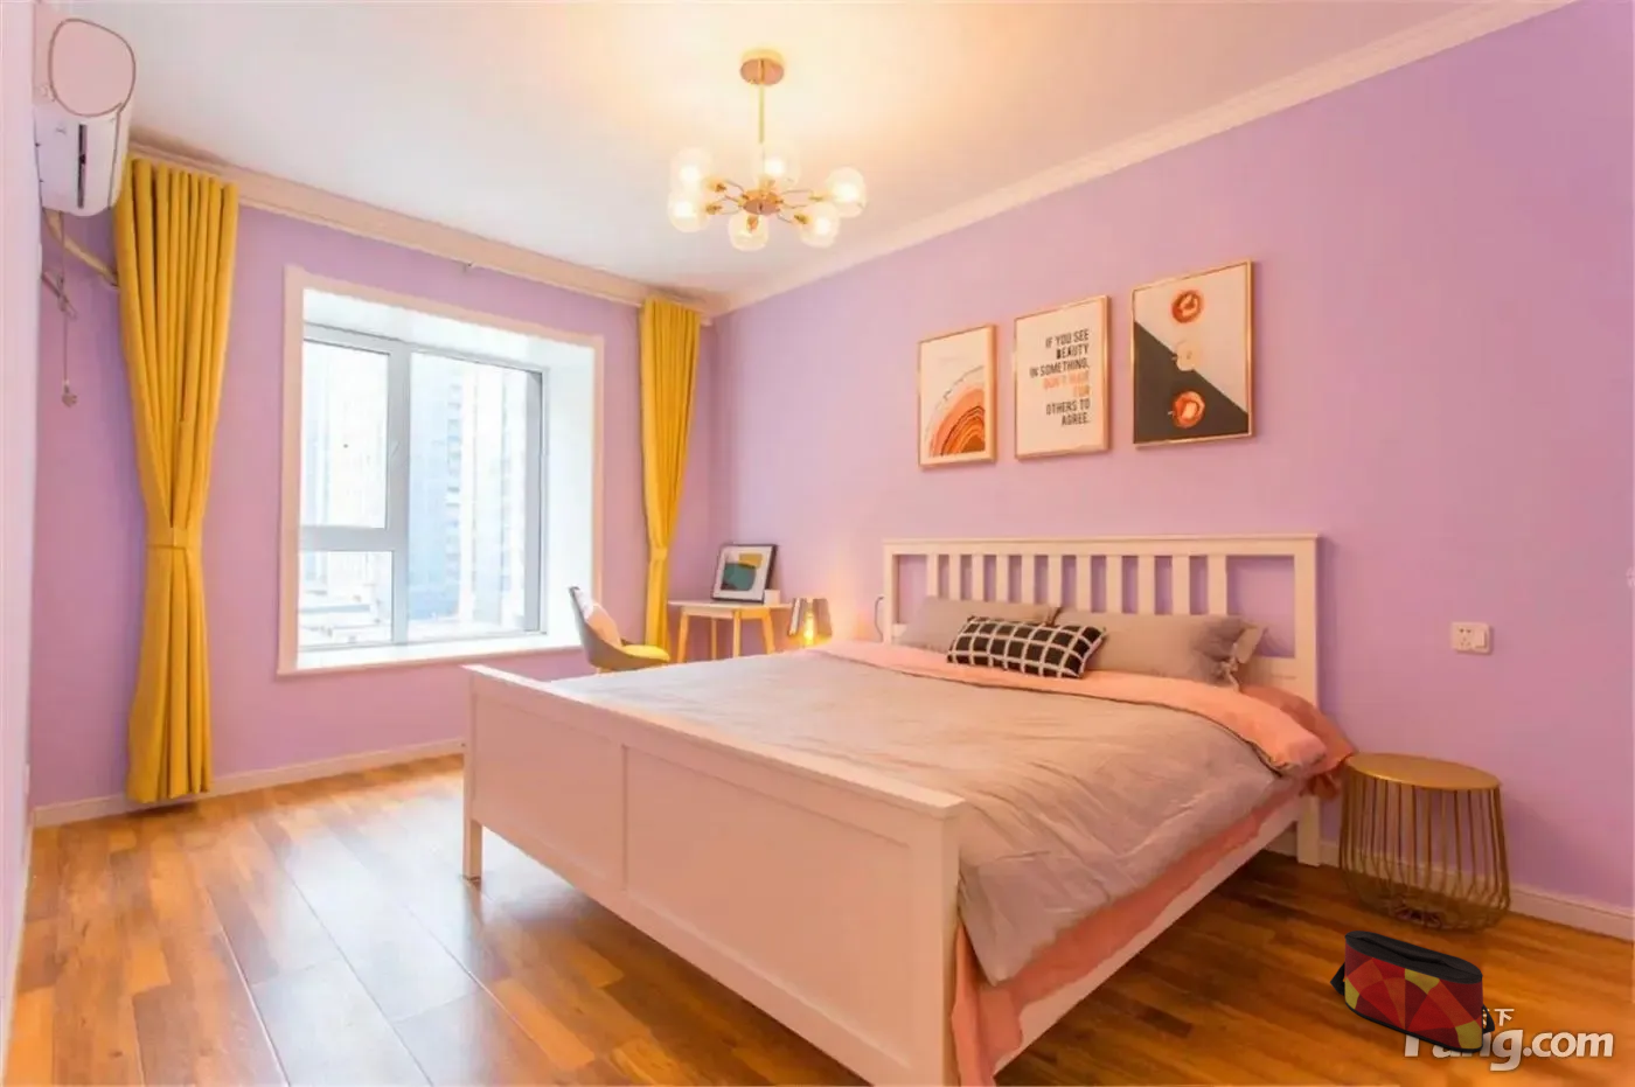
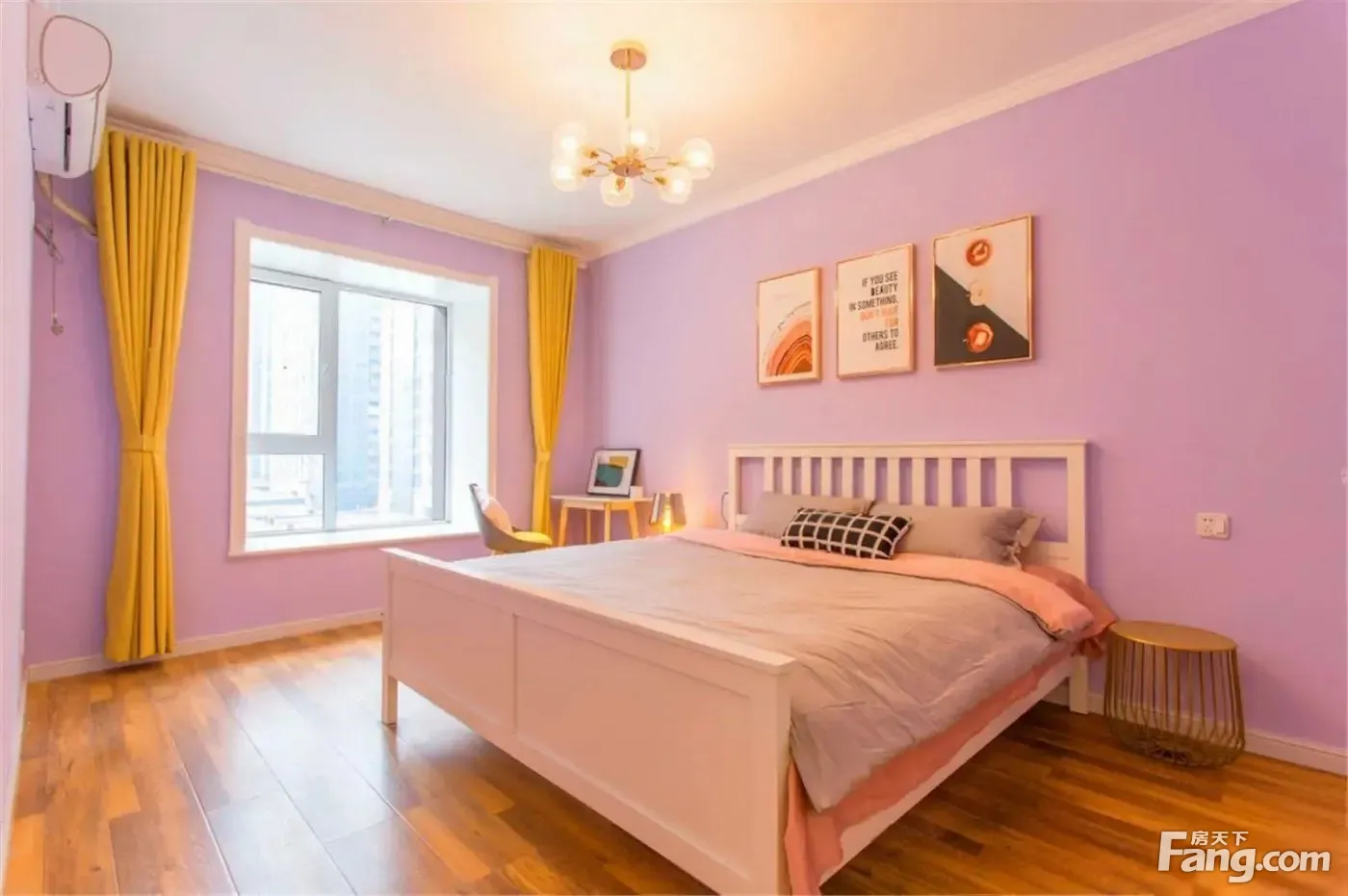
- bag (1406, 981)
